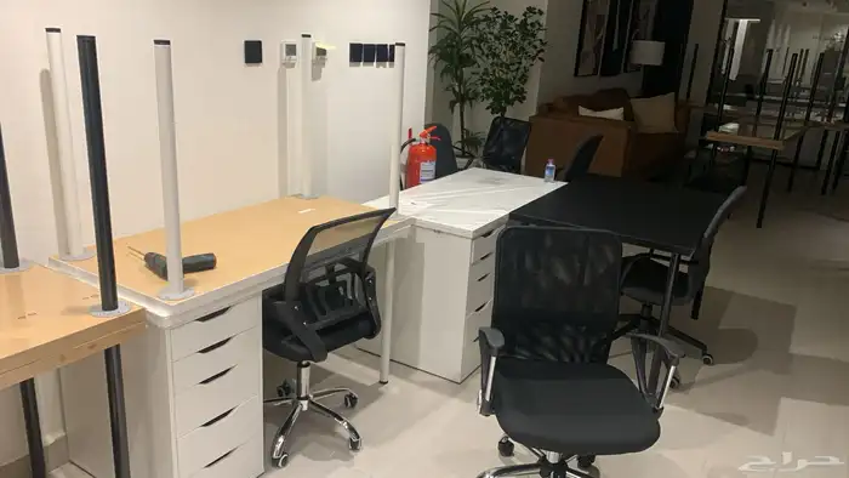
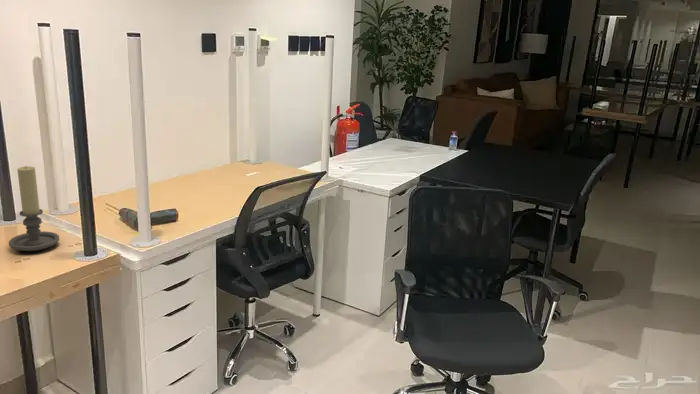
+ candle holder (29, 205)
